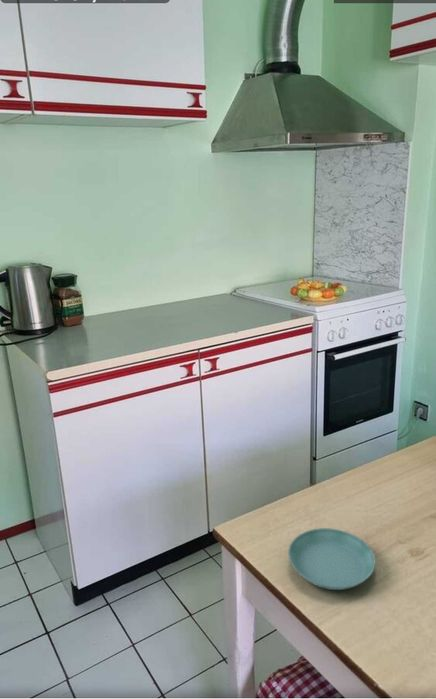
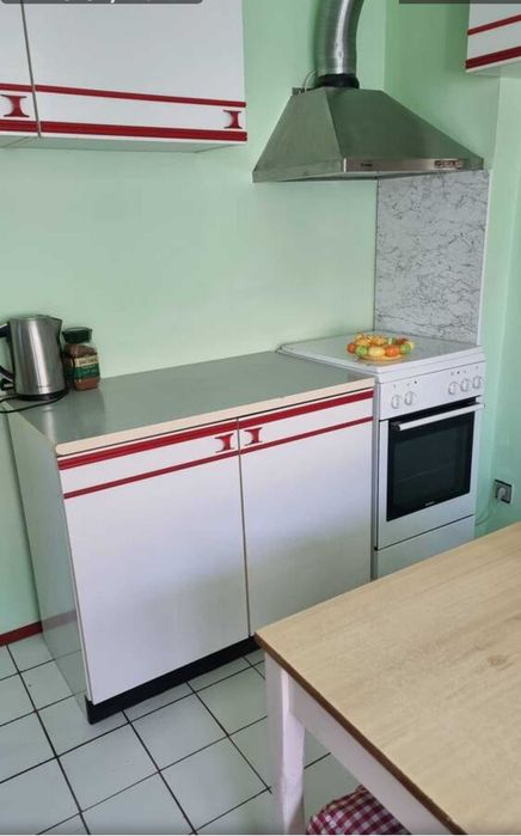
- saucer (330, 561)
